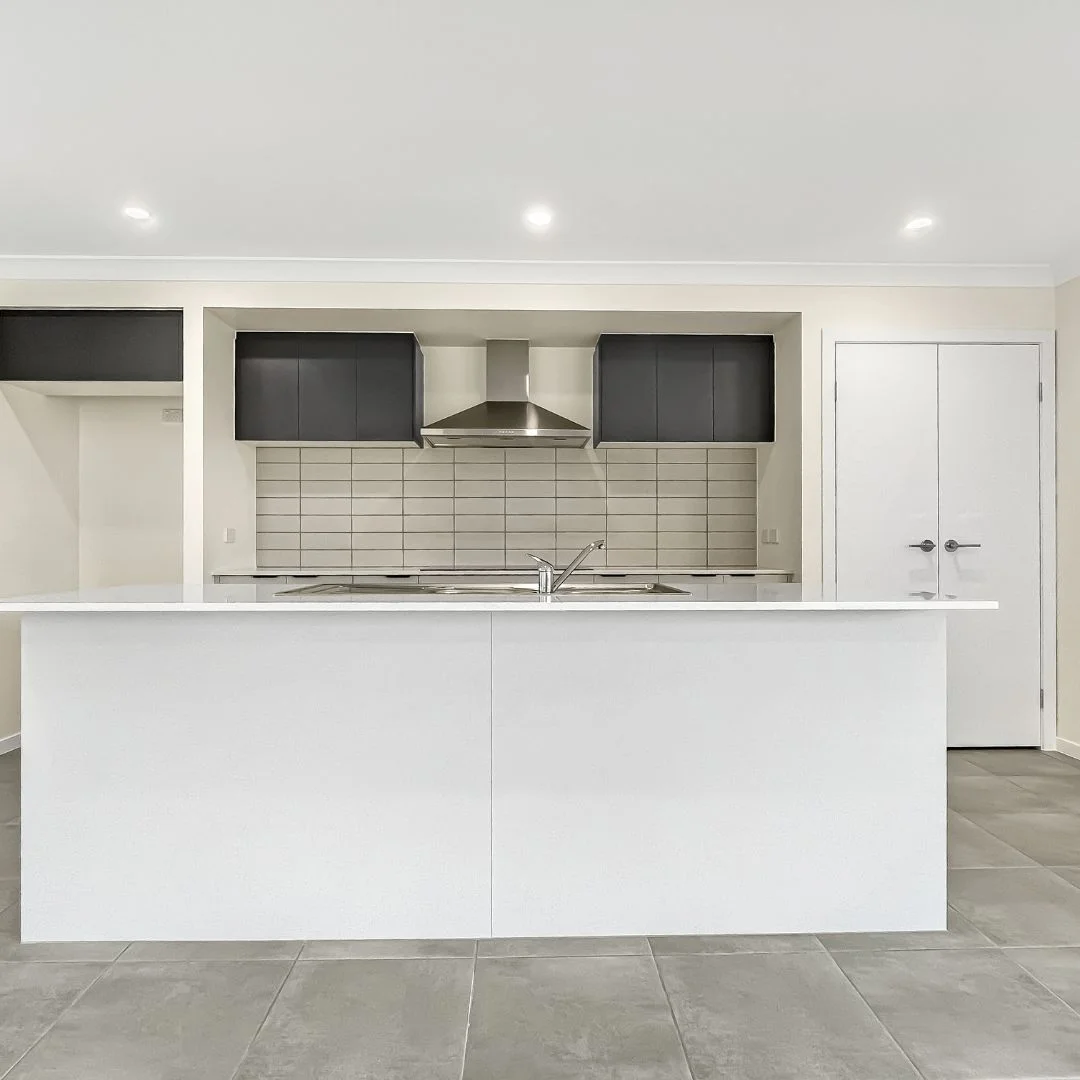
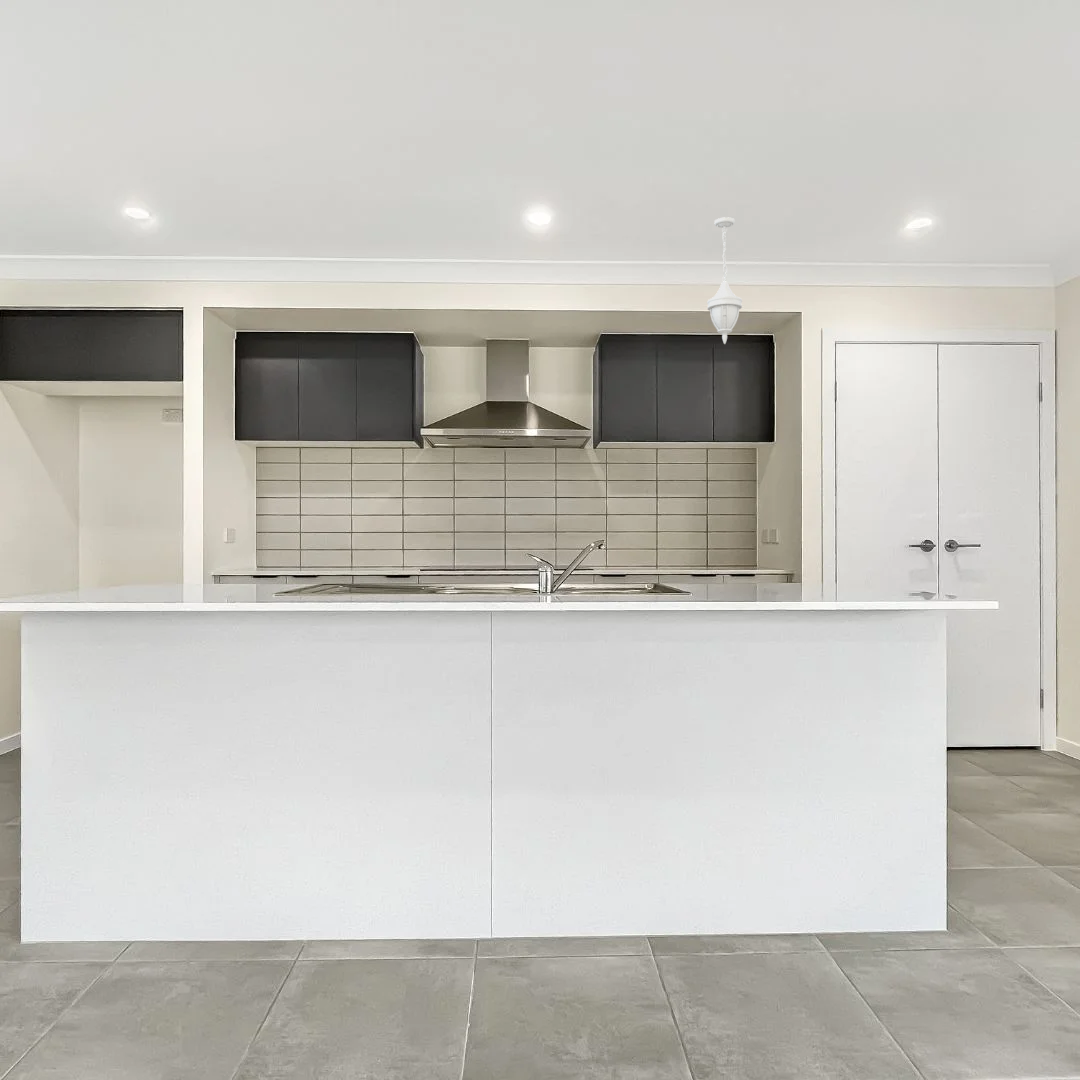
+ pendant light (724, 282)
